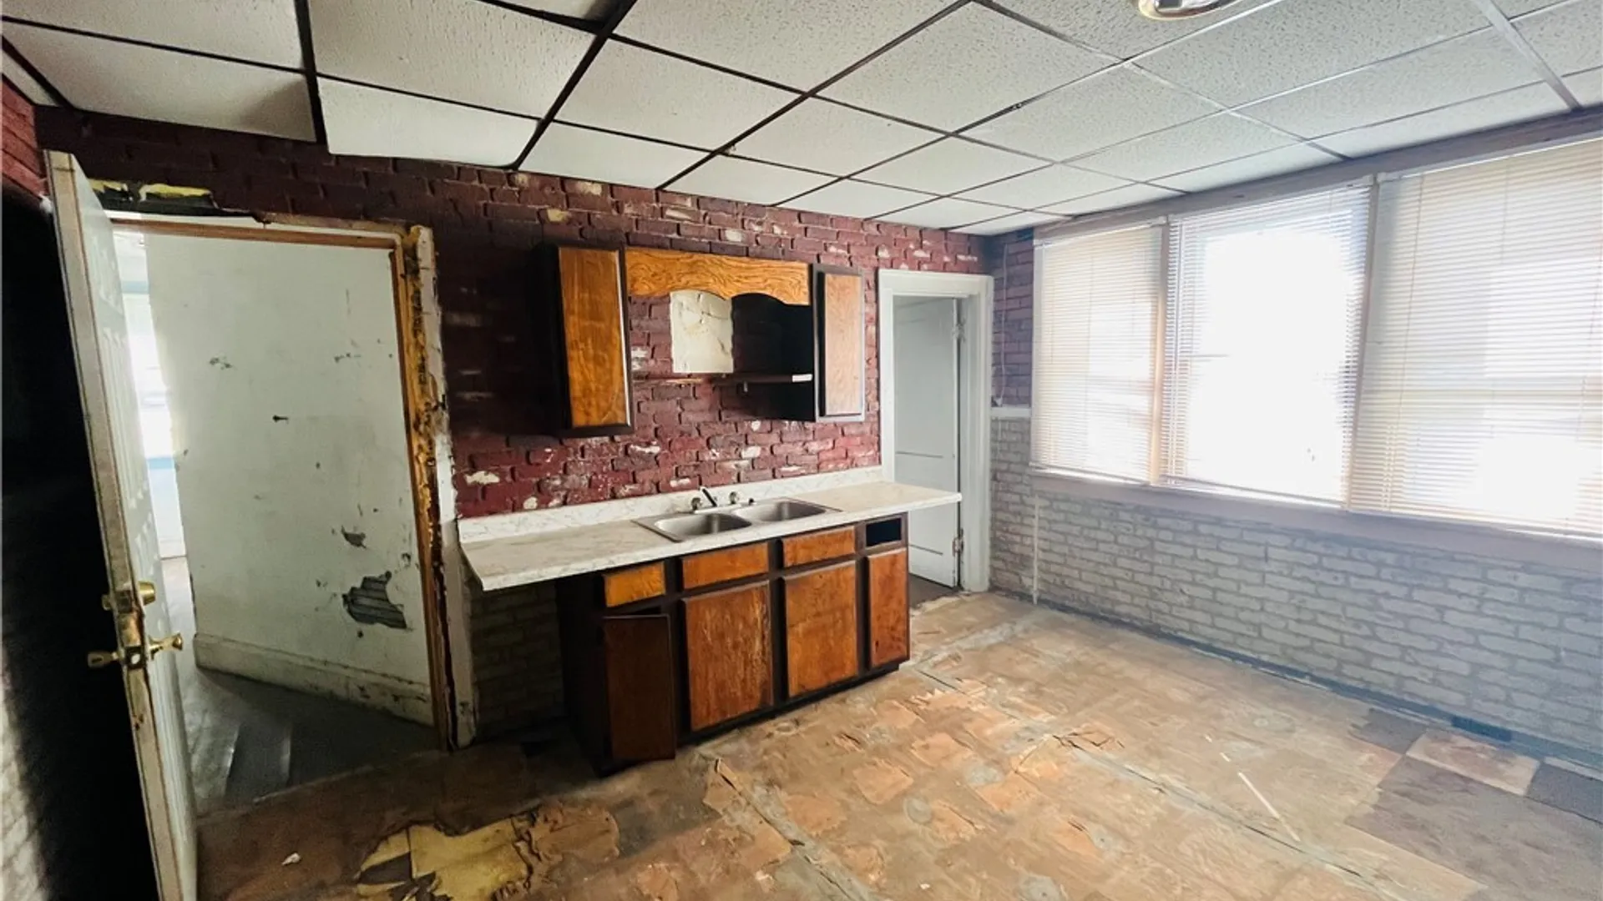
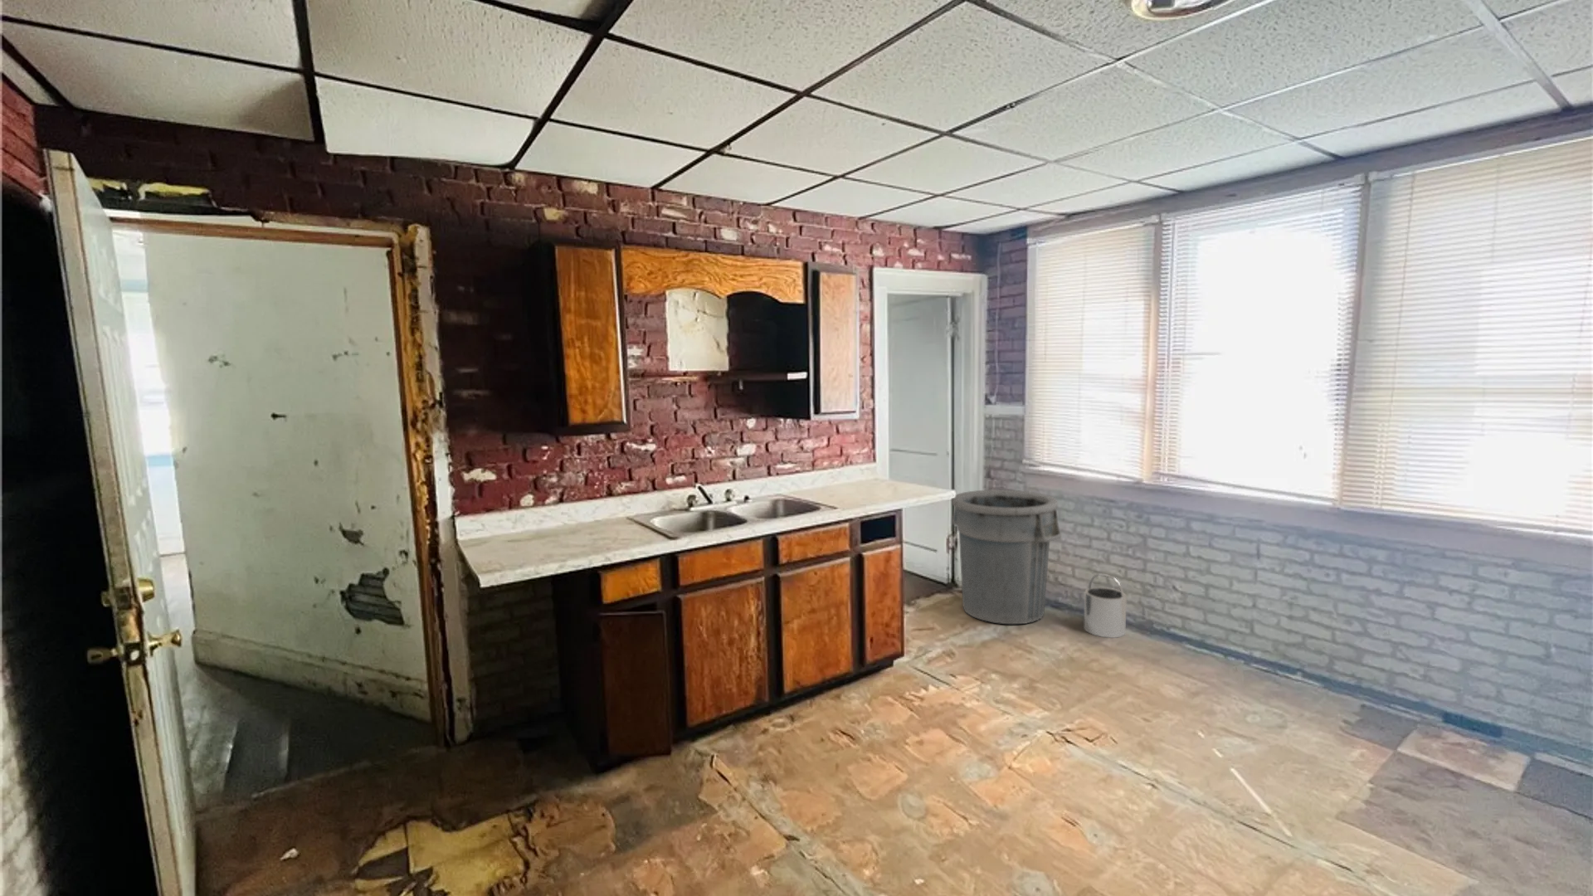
+ bucket (1105, 603)
+ trash can (1003, 555)
